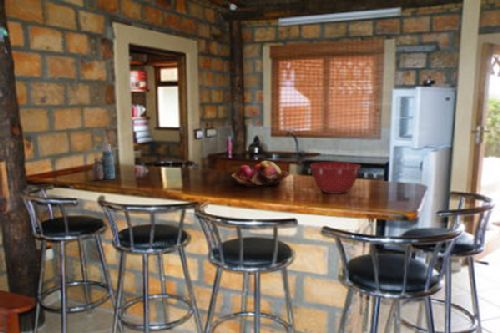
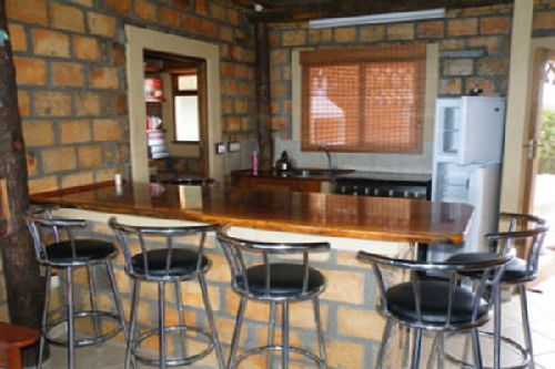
- fruit basket (261, 173)
- bottle (103, 161)
- mixing bowl (334, 178)
